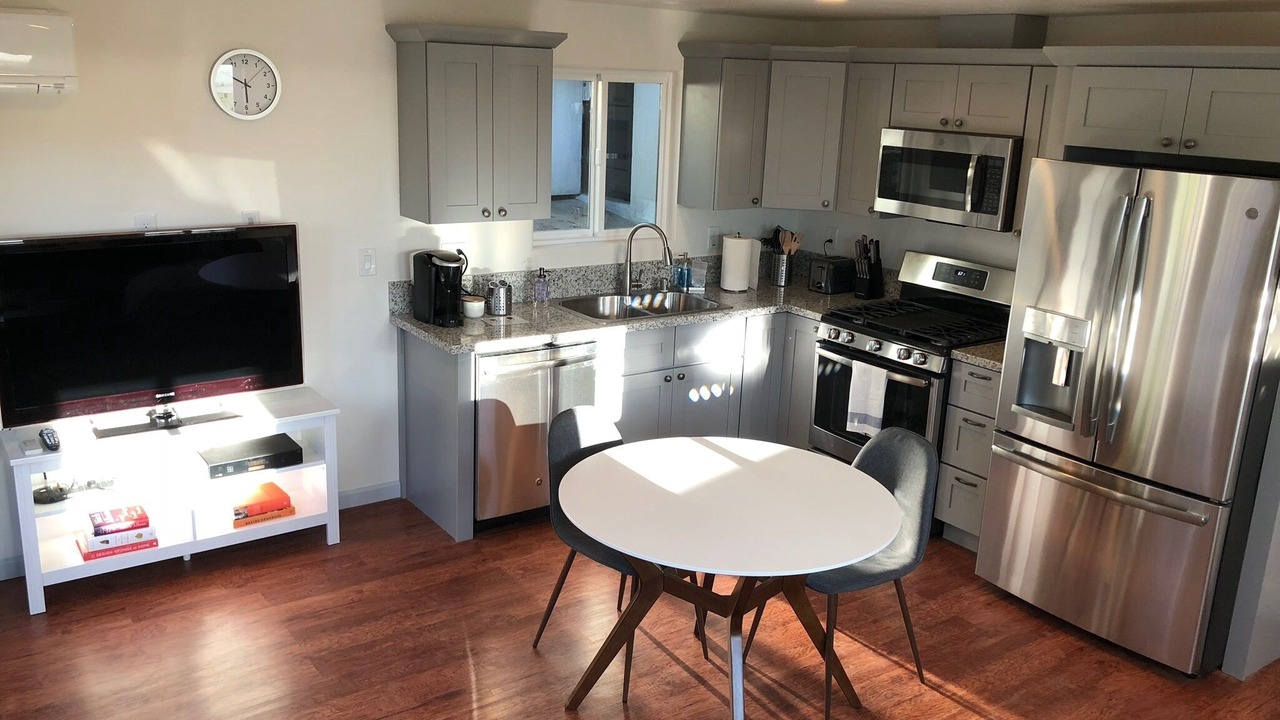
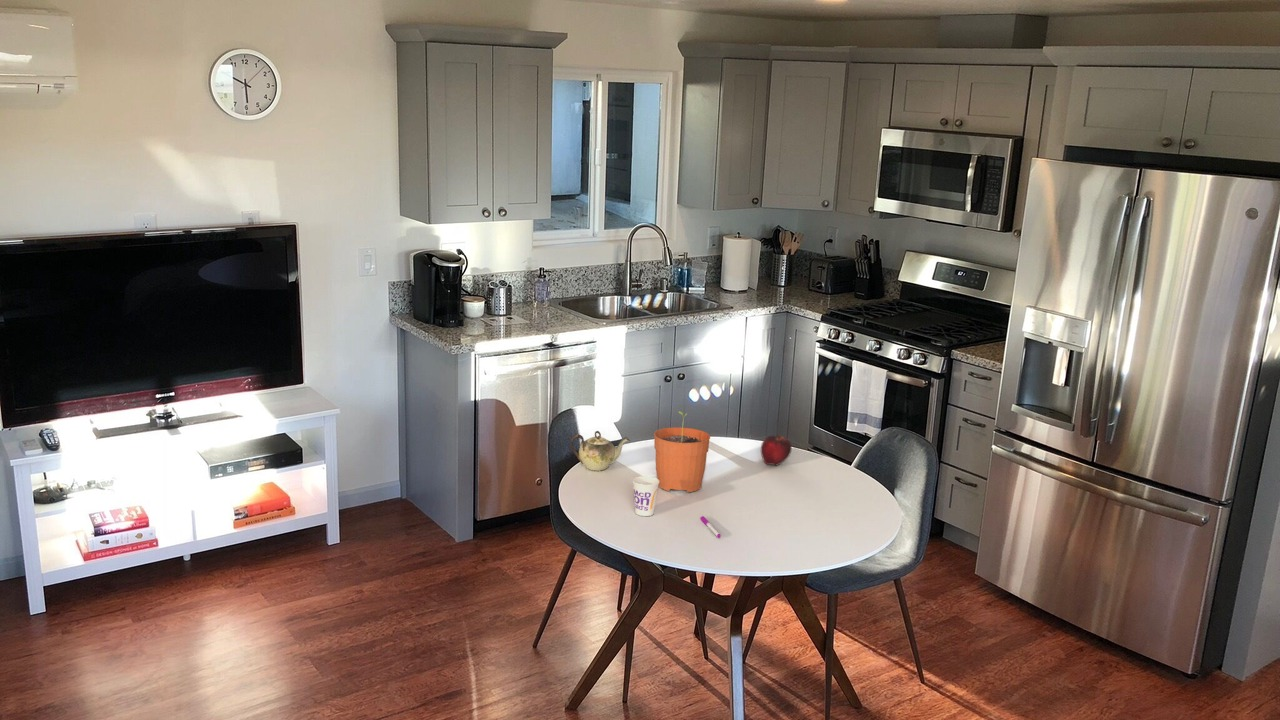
+ cup (645, 496)
+ plant pot (681, 447)
+ fruit (775, 450)
+ teapot (600, 449)
+ pen (710, 526)
